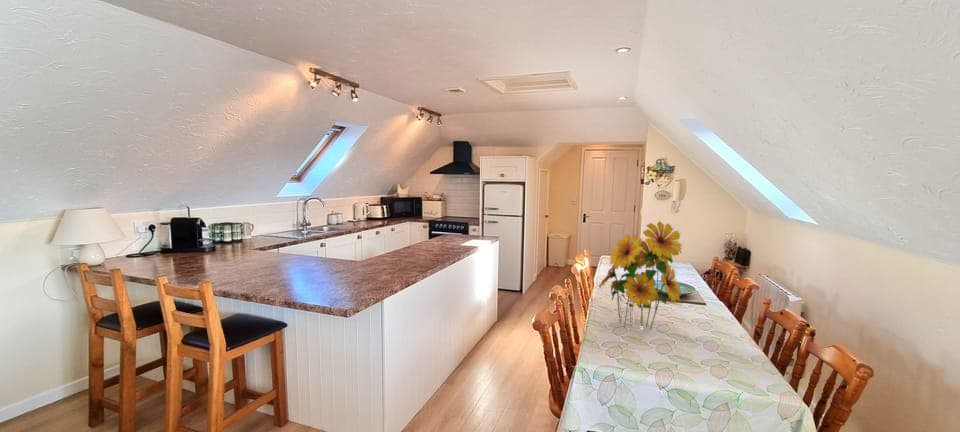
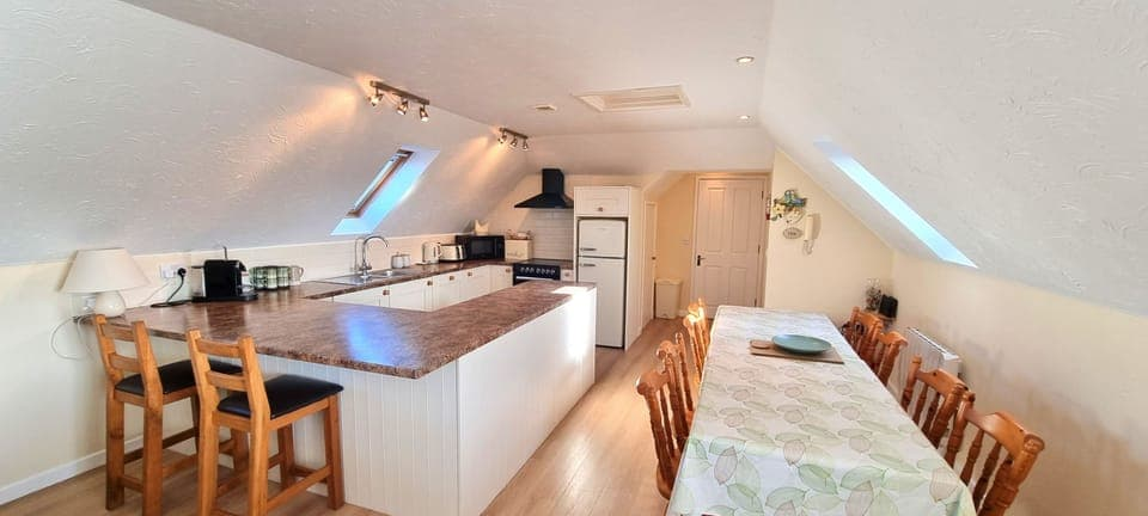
- flower bouquet (640, 274)
